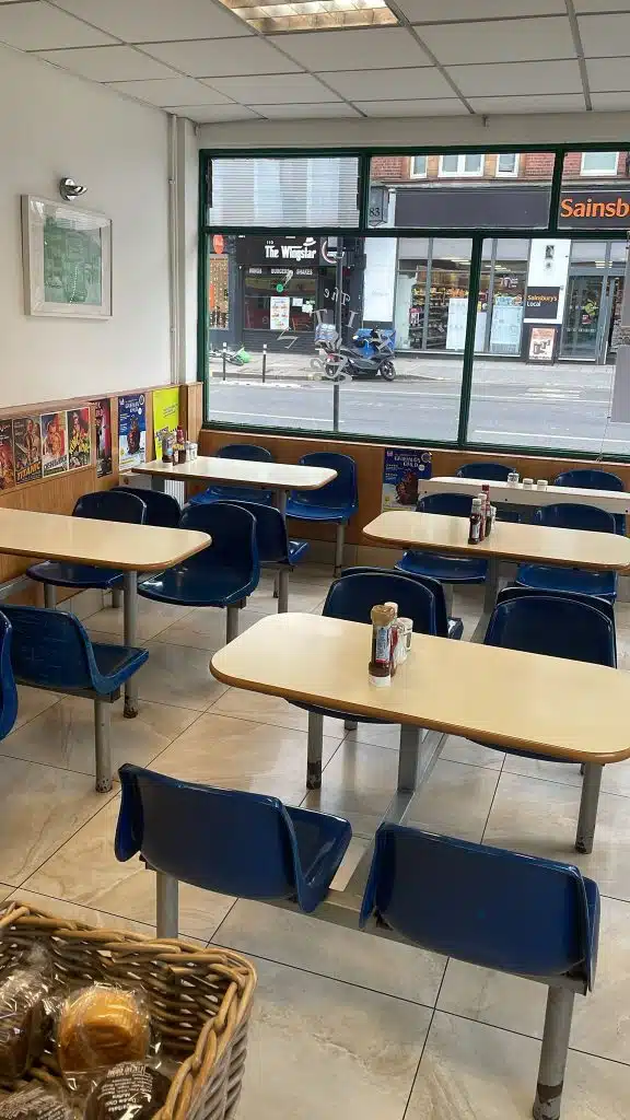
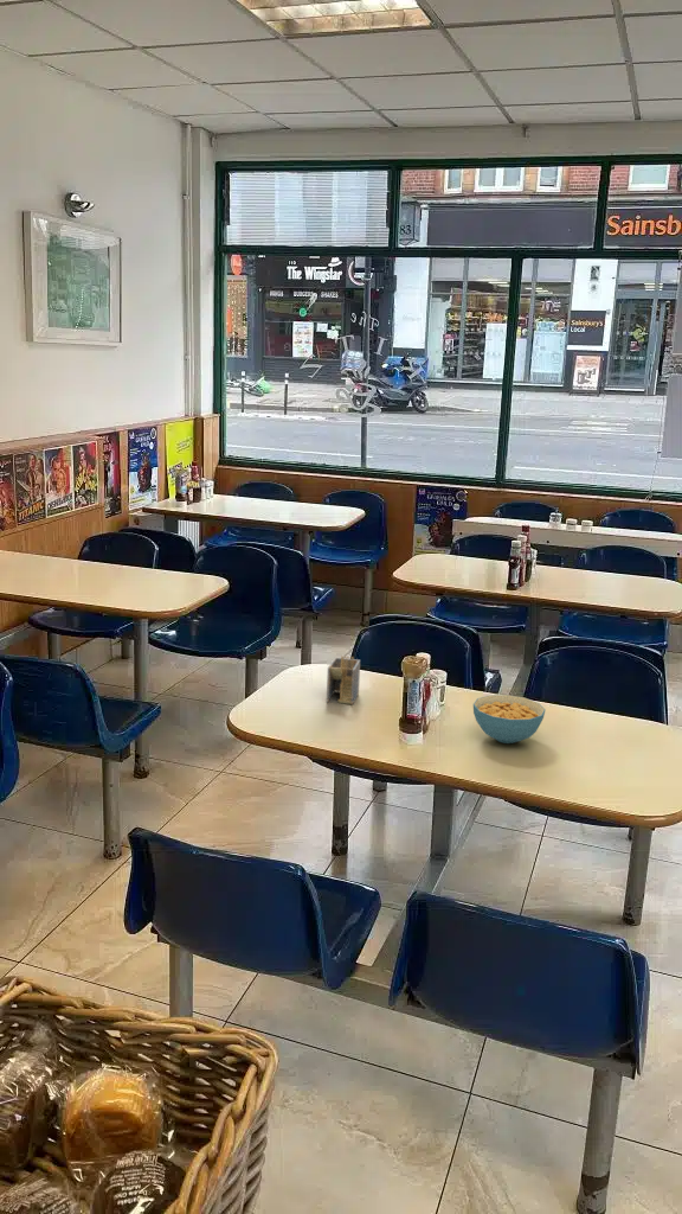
+ napkin holder (343, 675)
+ cereal bowl (507, 723)
